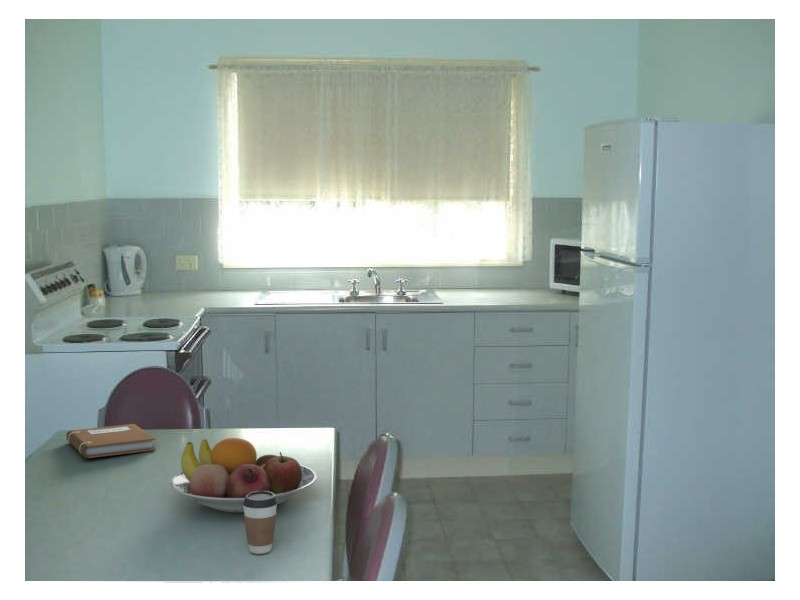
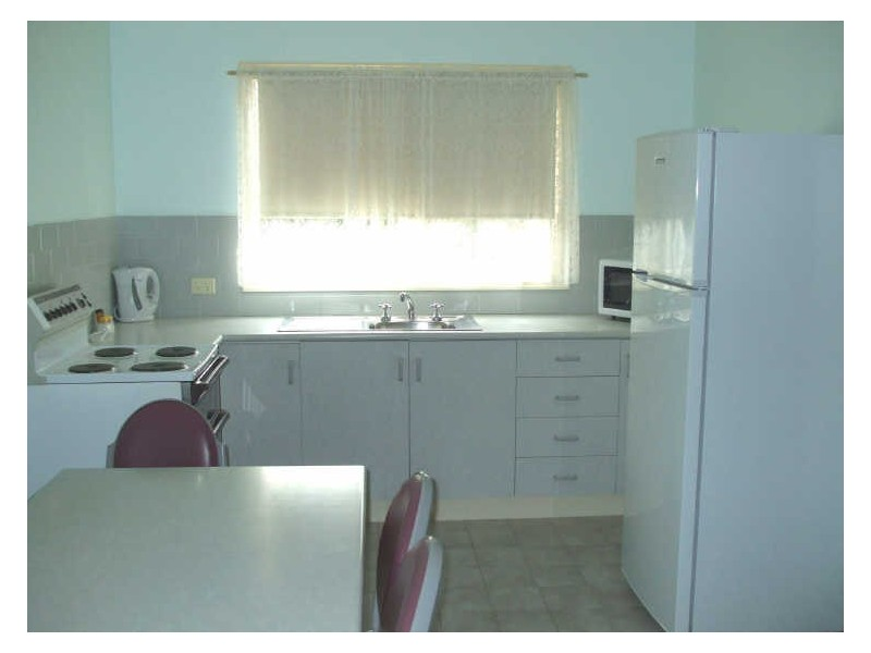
- notebook (109, 439)
- coffee cup (260, 522)
- fruit bowl (244, 471)
